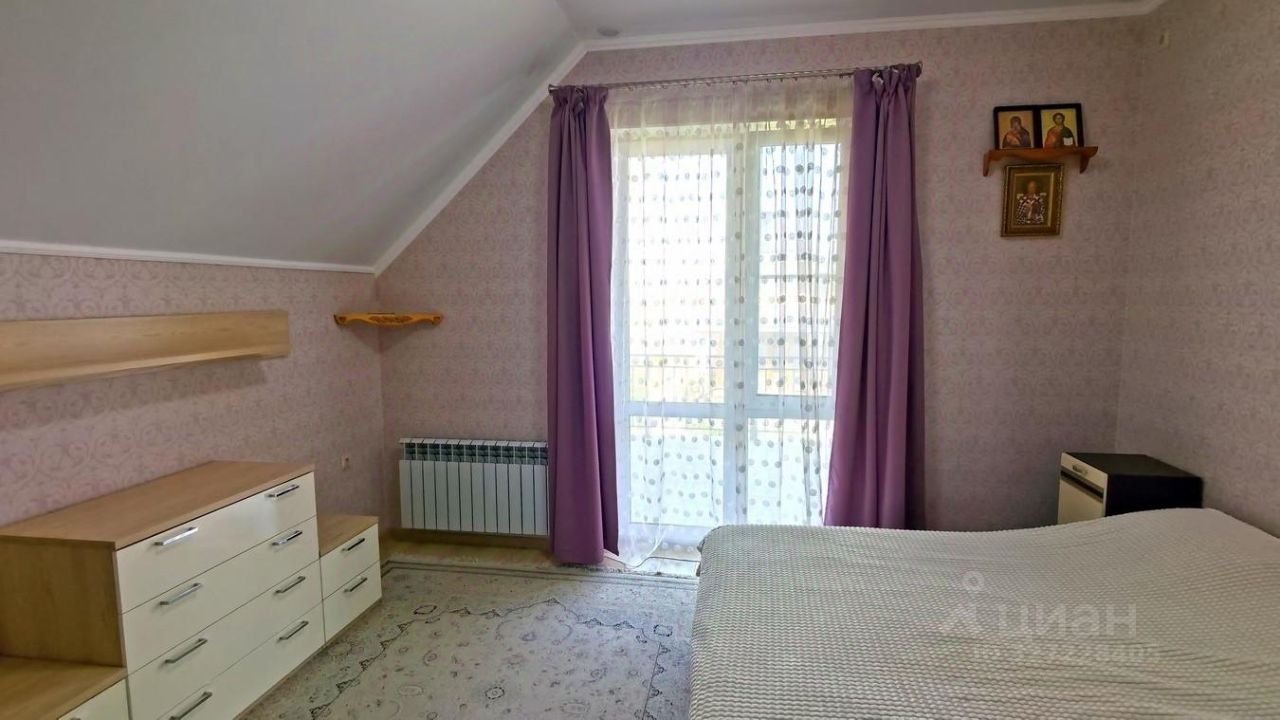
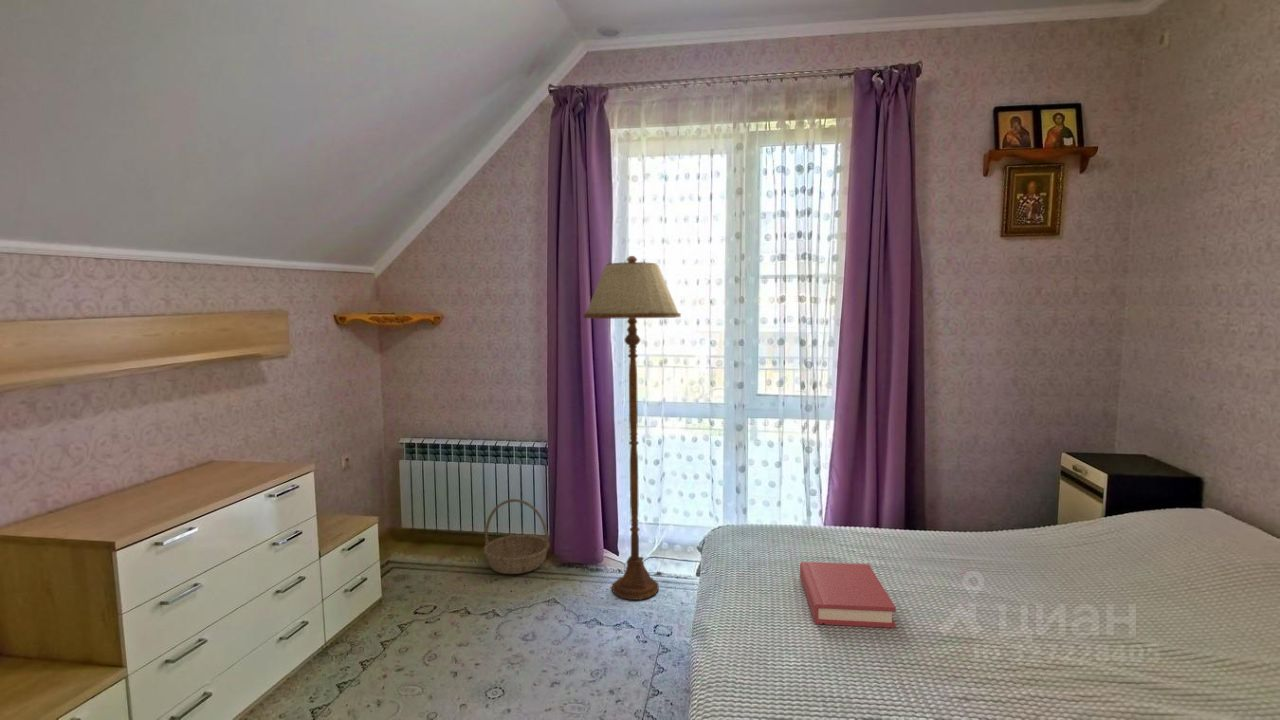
+ basket (516, 535)
+ floor lamp (633, 426)
+ hardback book (843, 592)
